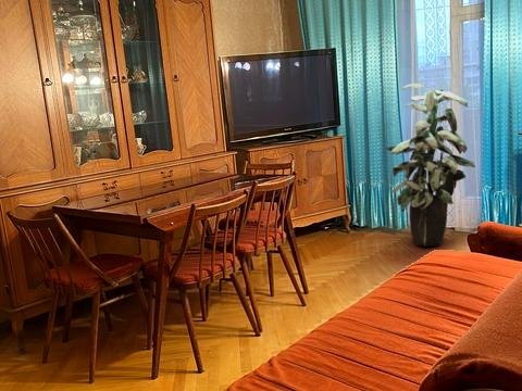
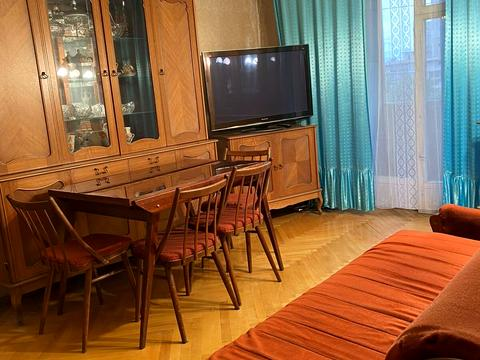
- indoor plant (426, 164)
